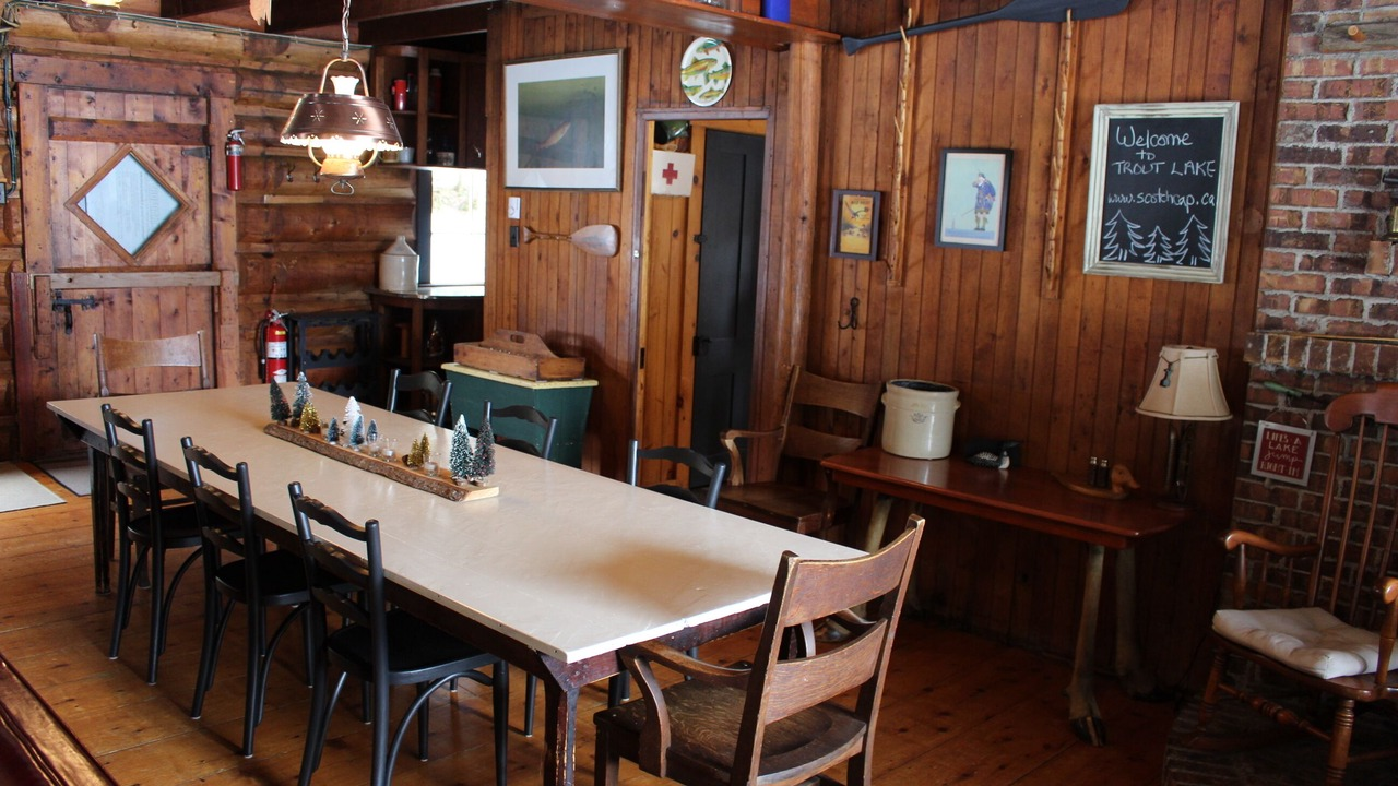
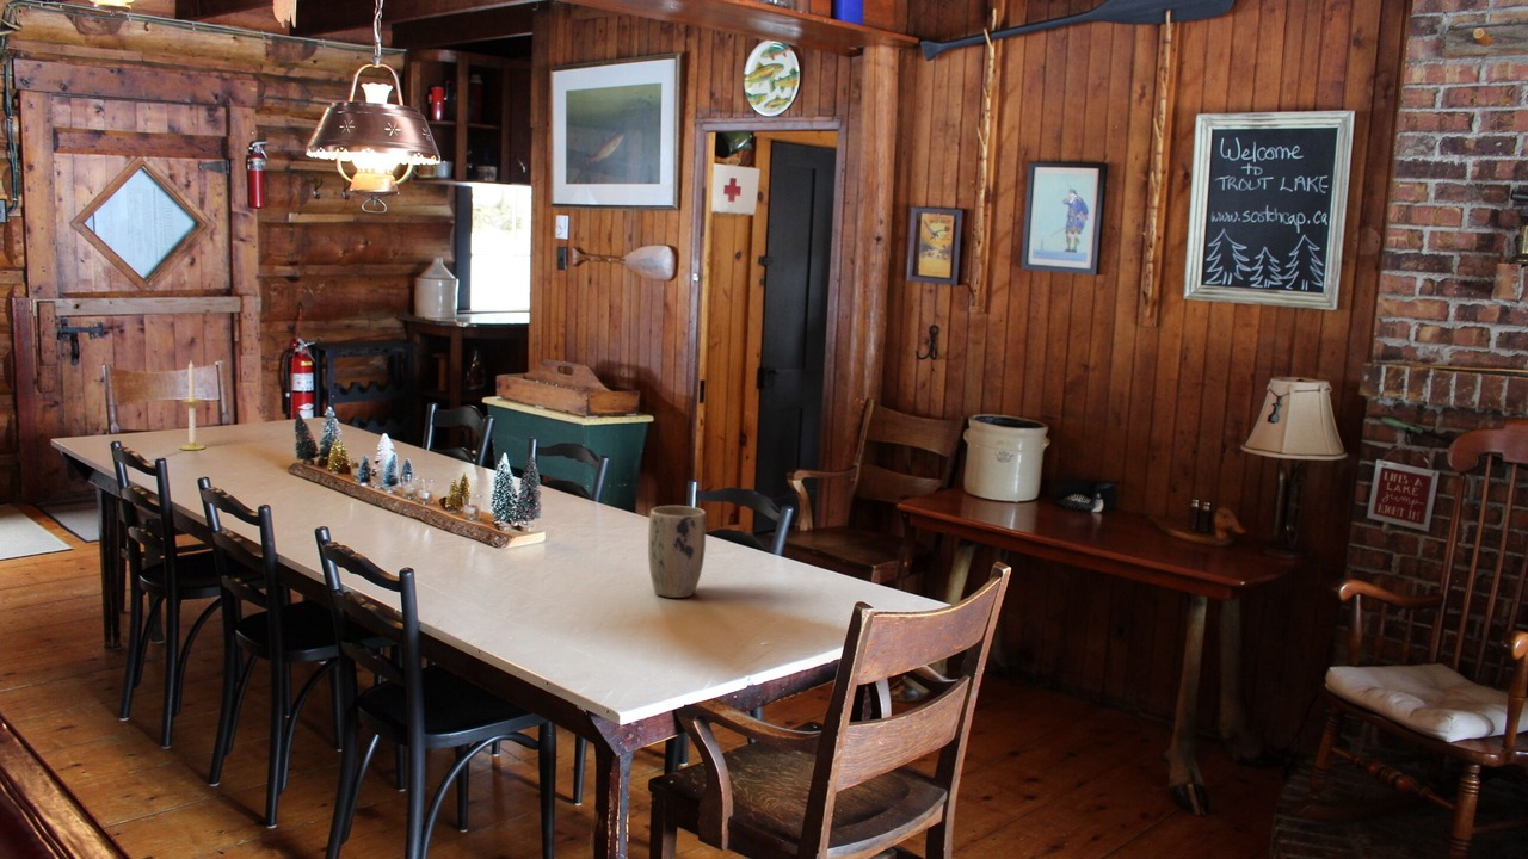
+ plant pot (676, 551)
+ candle (191, 403)
